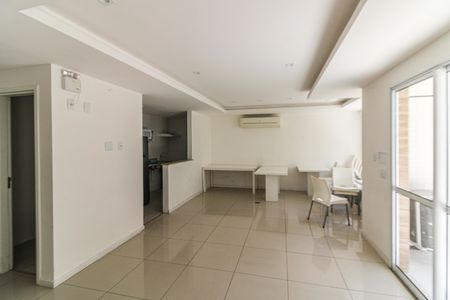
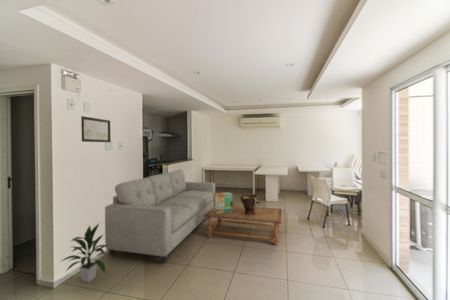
+ indoor plant (88, 253)
+ decorative urn (249, 202)
+ wall art (97, 130)
+ sofa (173, 202)
+ coffee table (244, 222)
+ decorative cube (222, 202)
